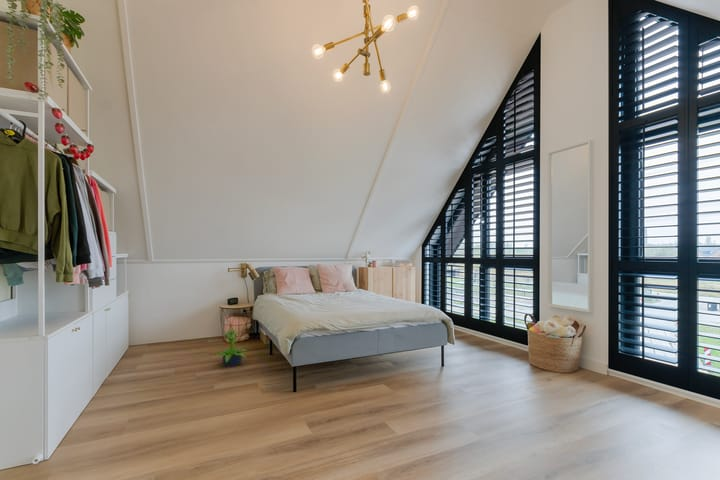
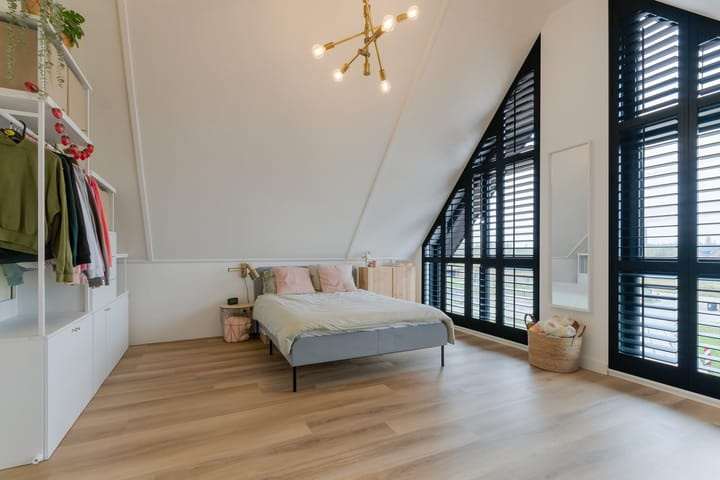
- potted plant (231, 346)
